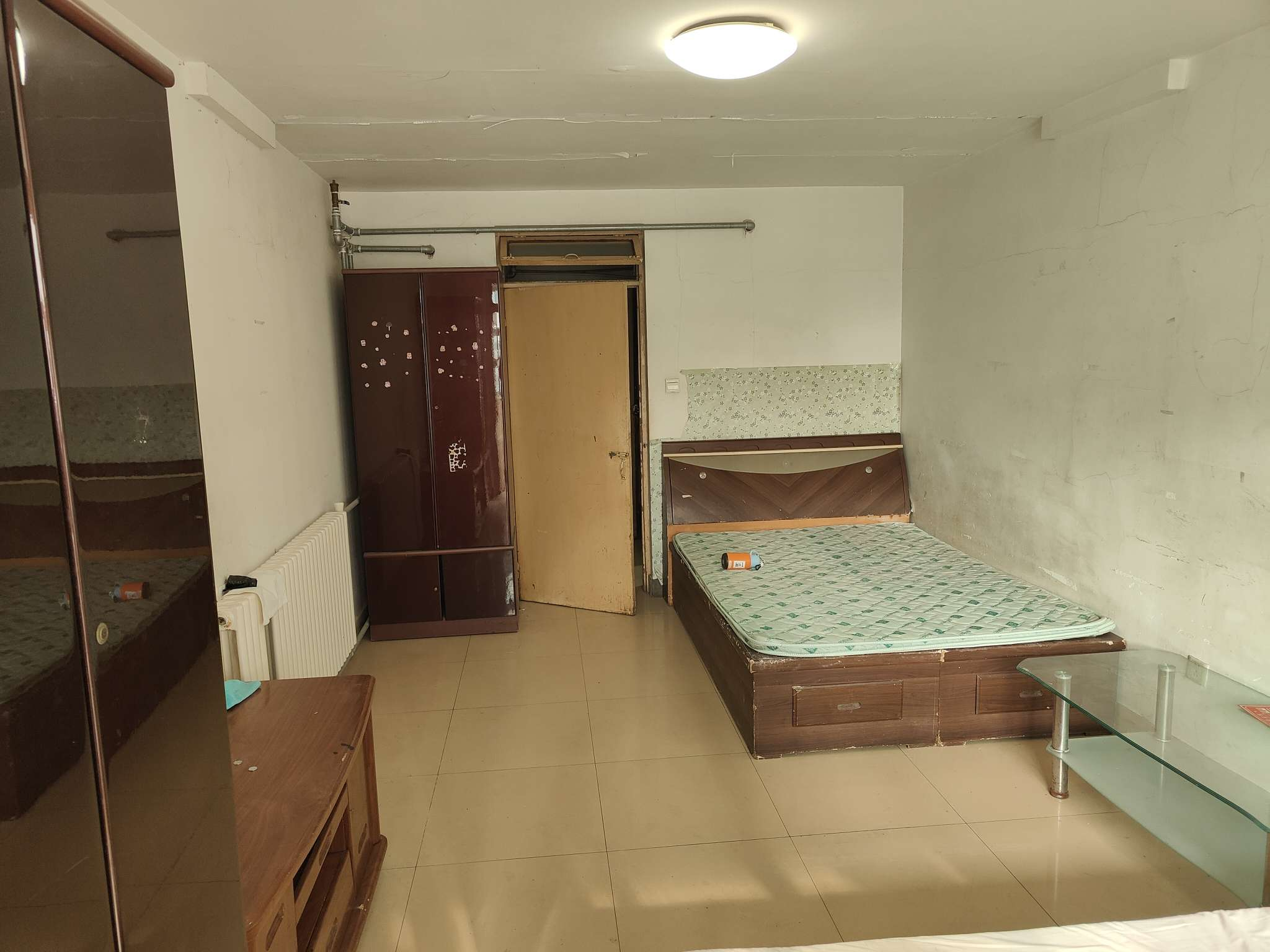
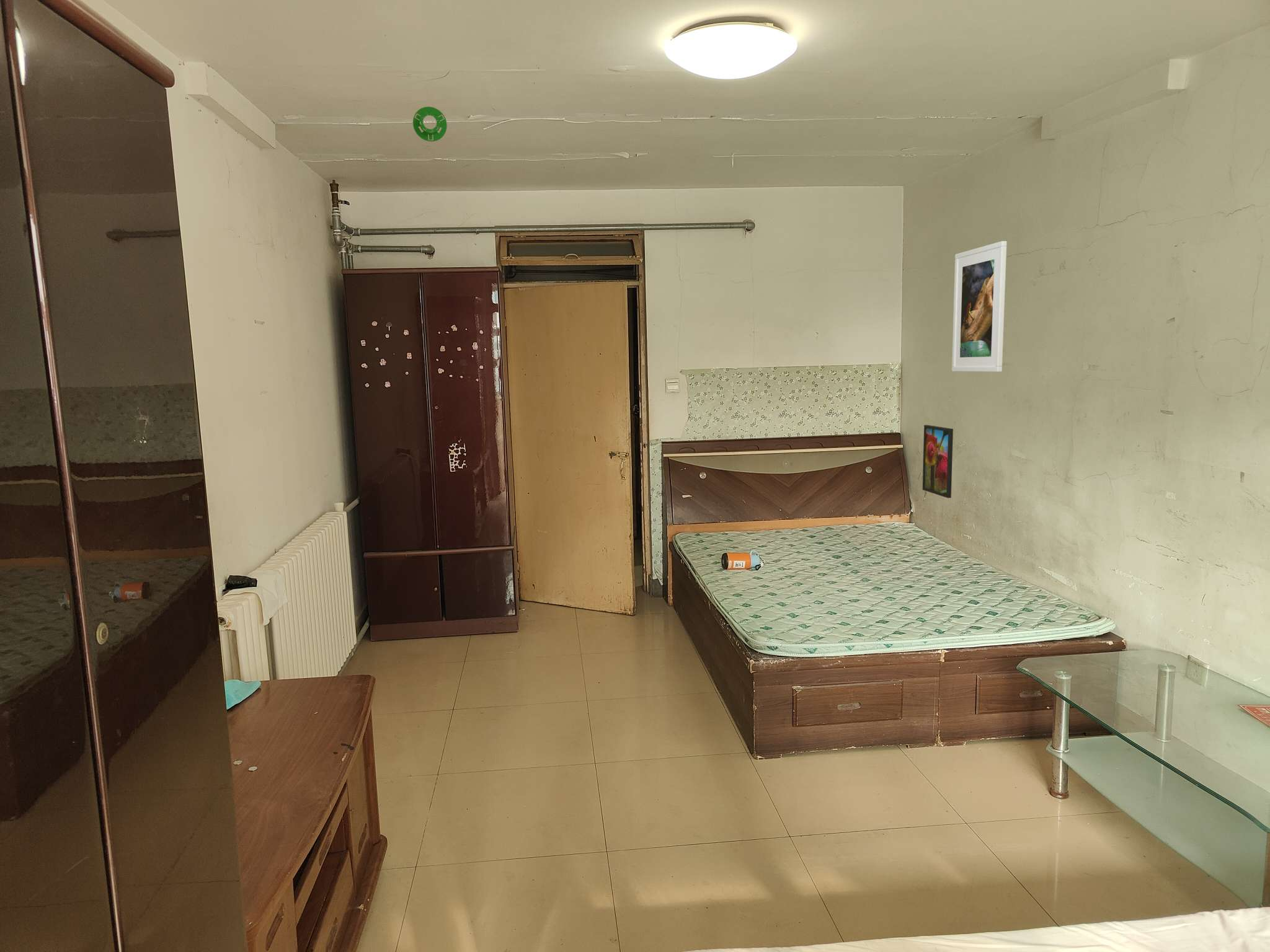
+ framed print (977, 310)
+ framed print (937, 460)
+ smoke detector (427, 128)
